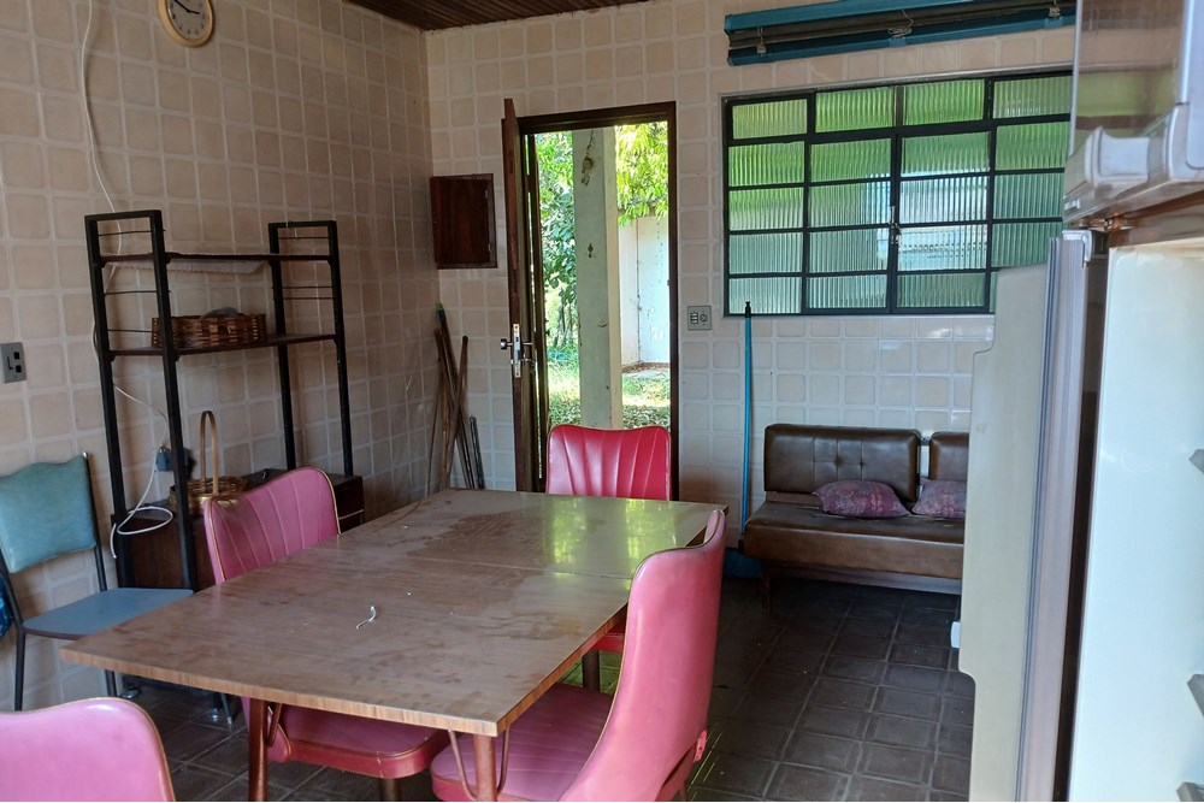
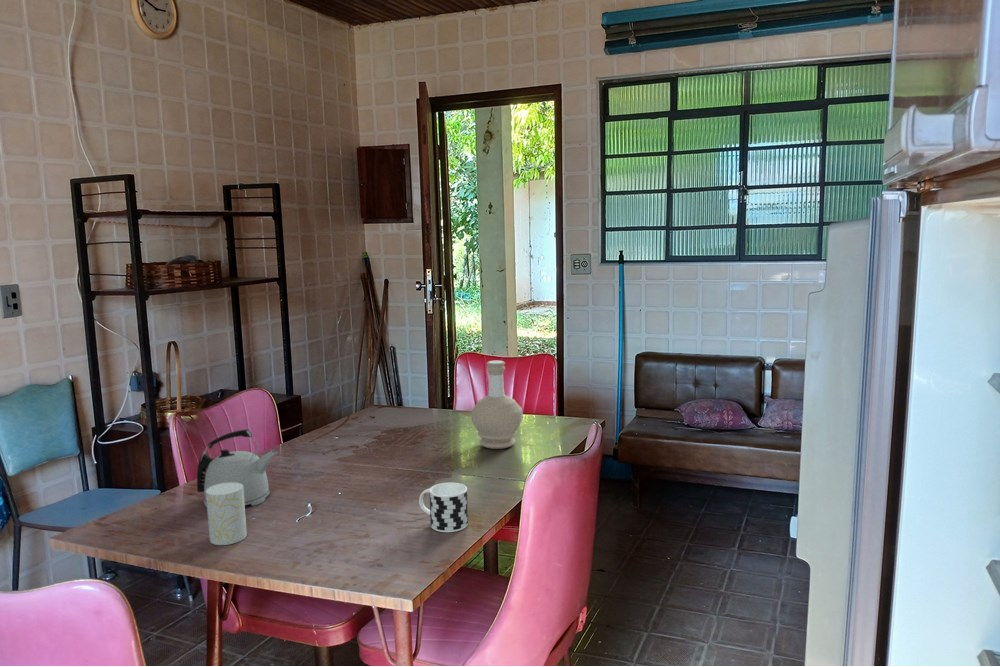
+ cup (226, 513)
+ bottle (496, 403)
+ kettle (236, 464)
+ cup (442, 506)
